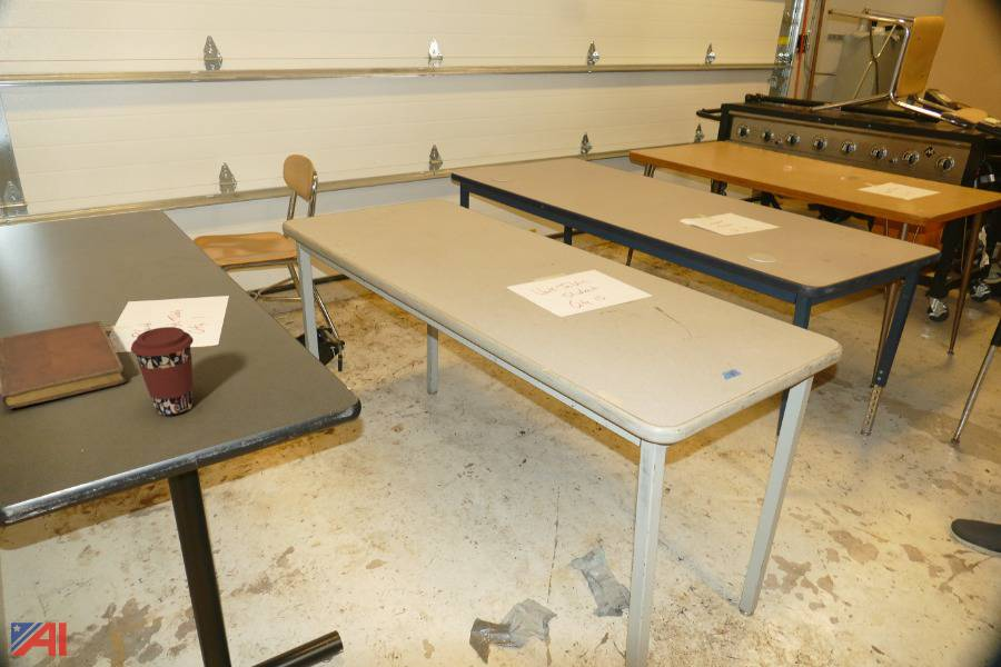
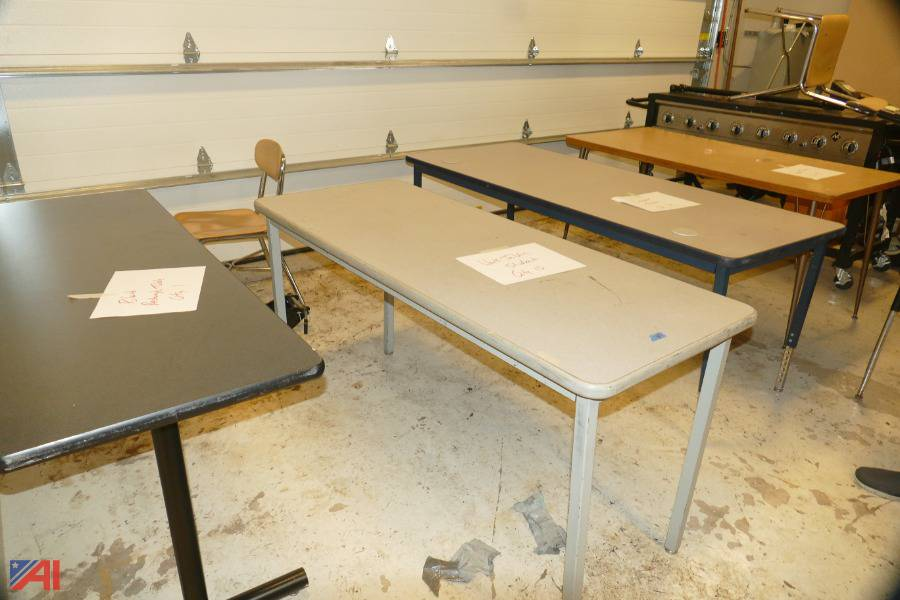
- coffee cup (168, 371)
- notebook (57, 359)
